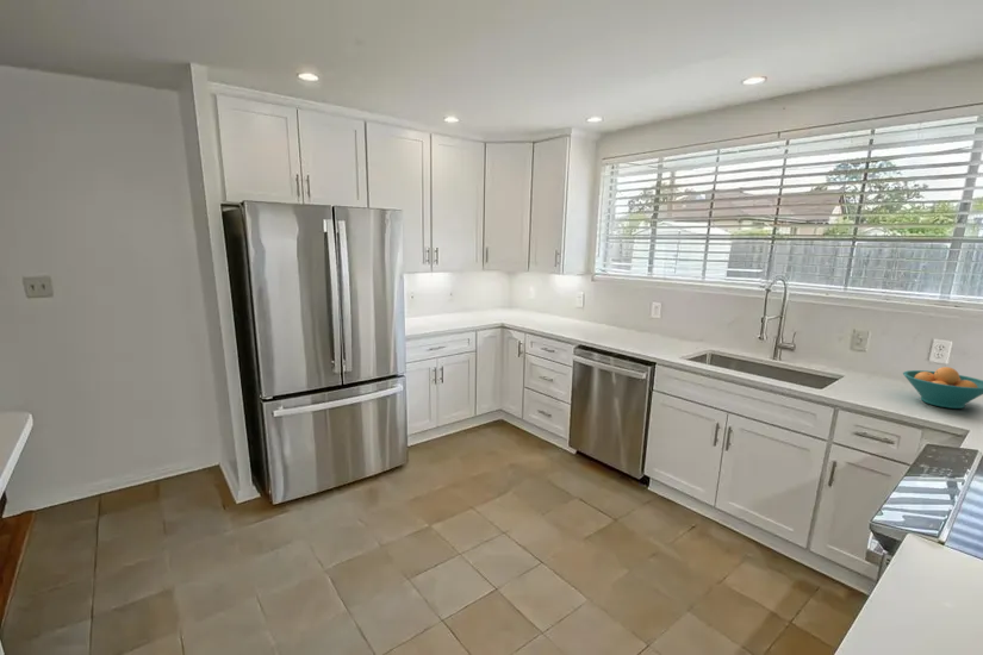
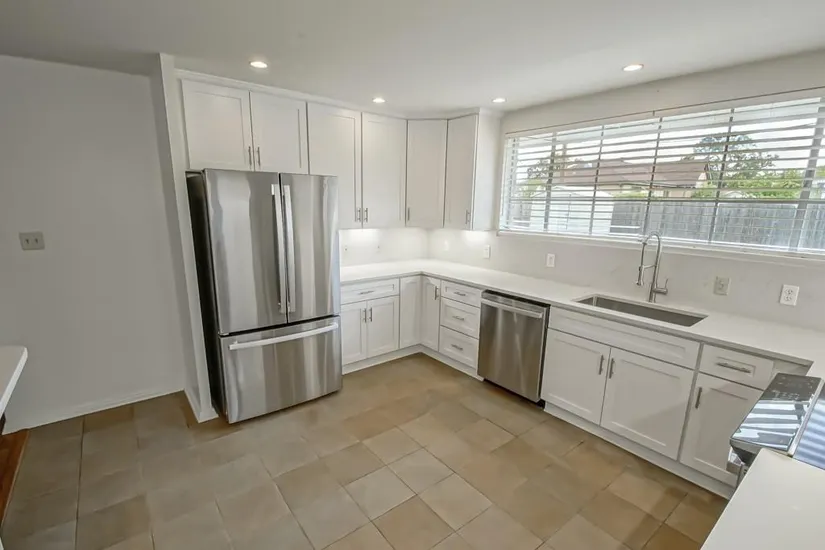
- fruit bowl (945, 385)
